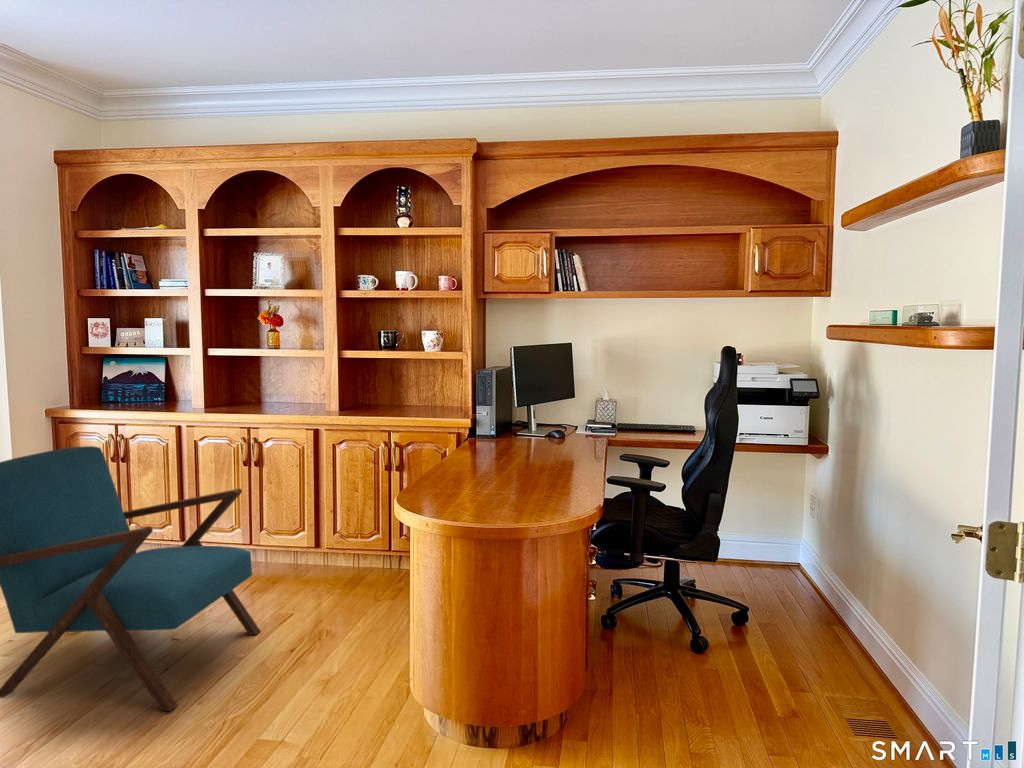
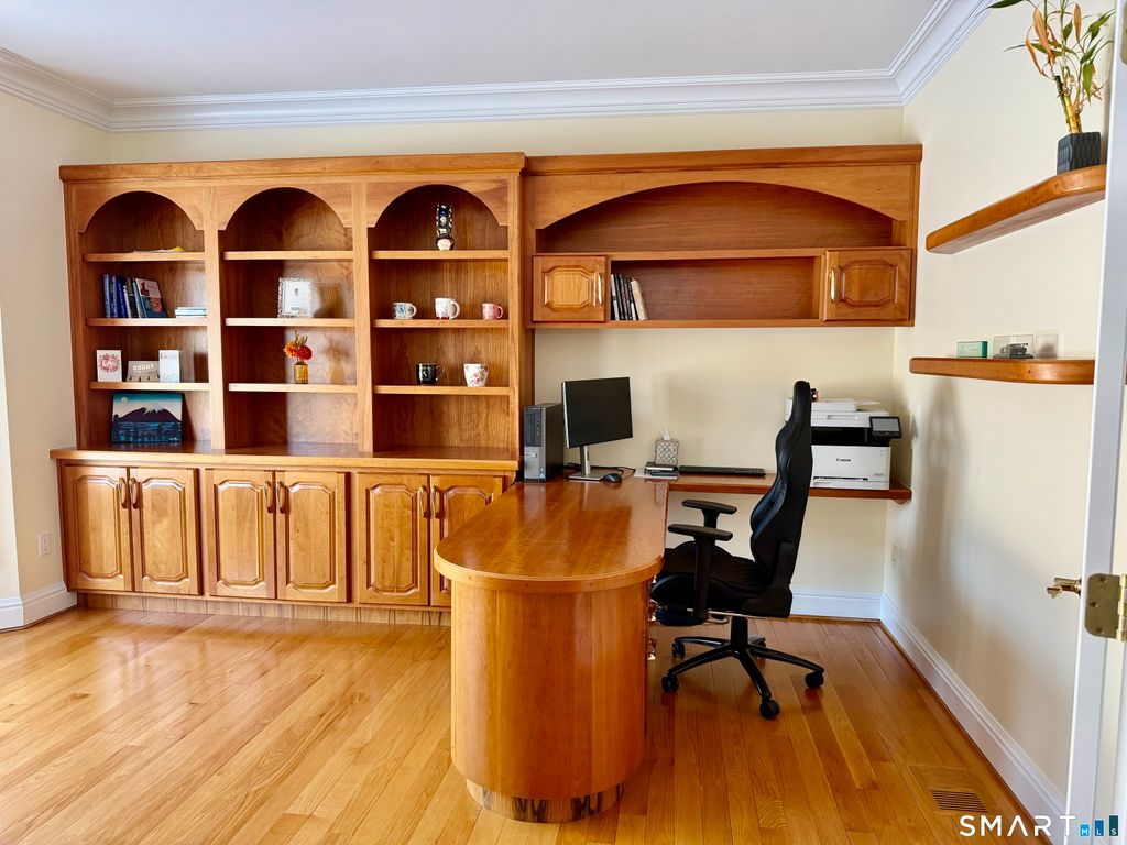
- armchair (121, 558)
